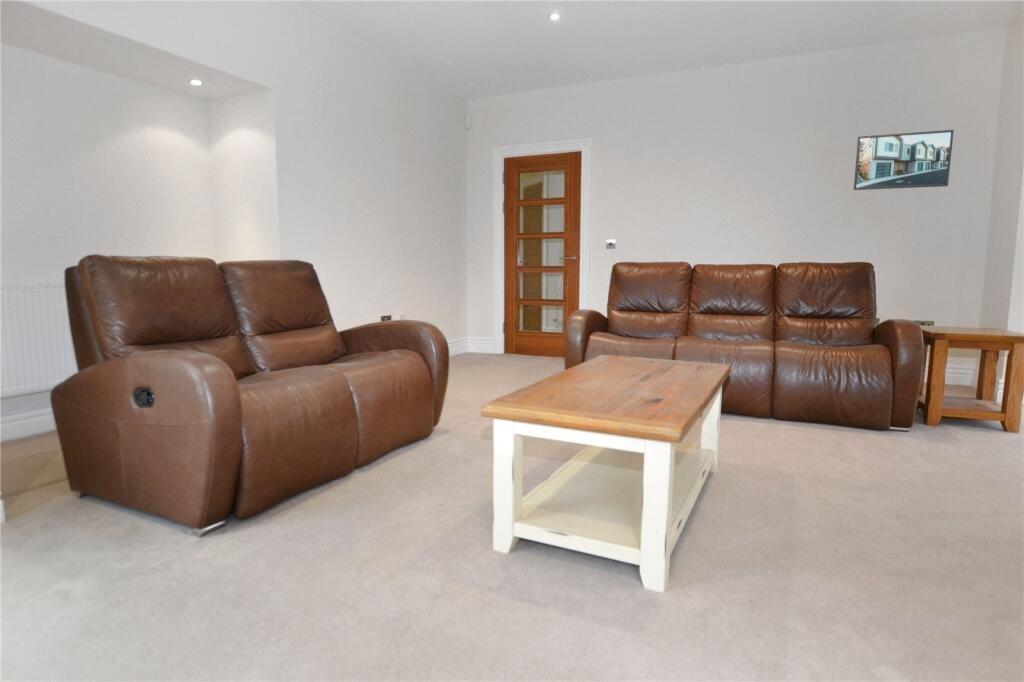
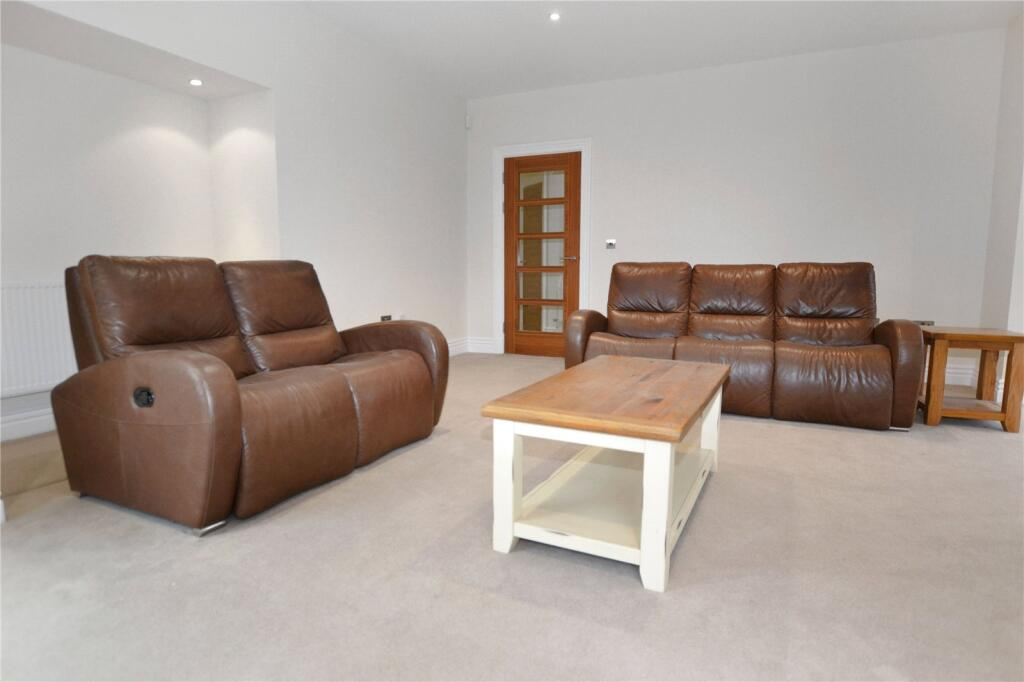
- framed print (901, 160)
